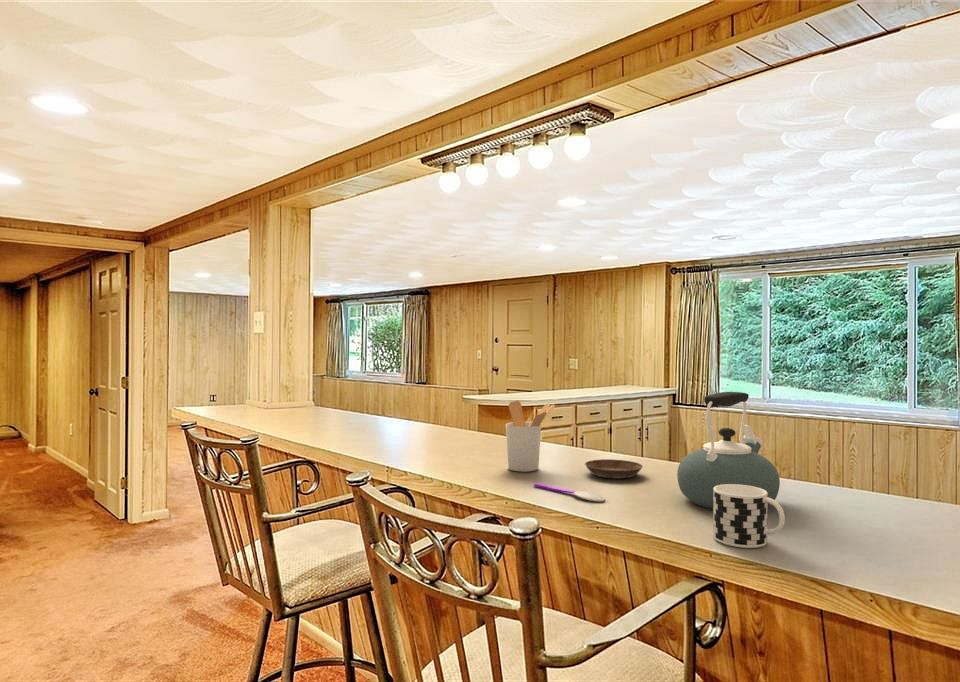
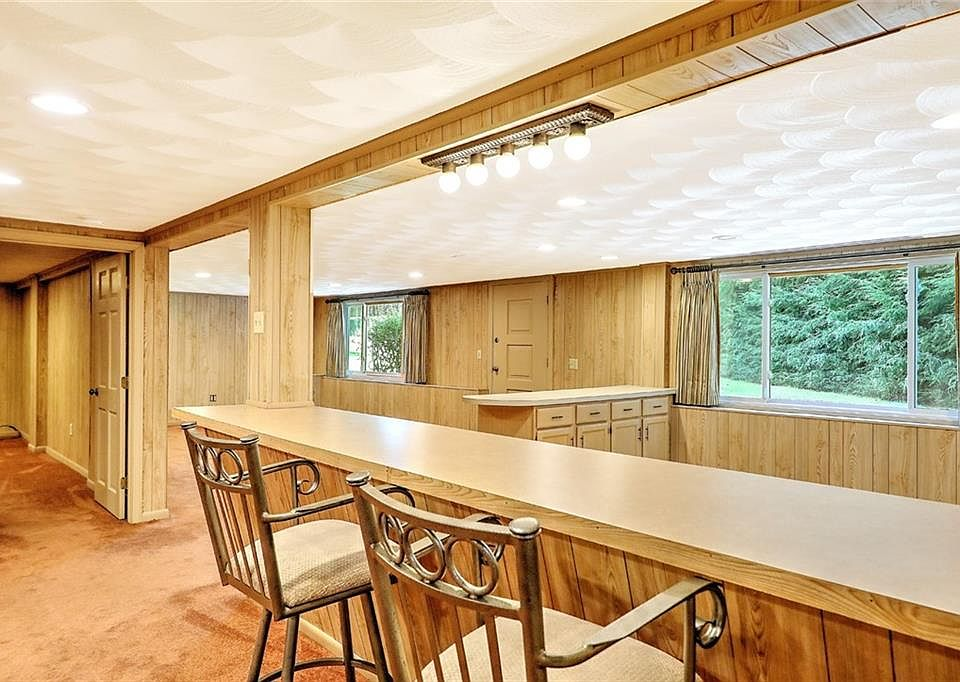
- cup (748, 516)
- utensil holder (531, 434)
- kettle (731, 446)
- spoon (567, 490)
- saucer (613, 469)
